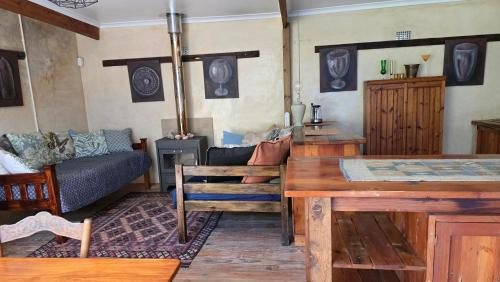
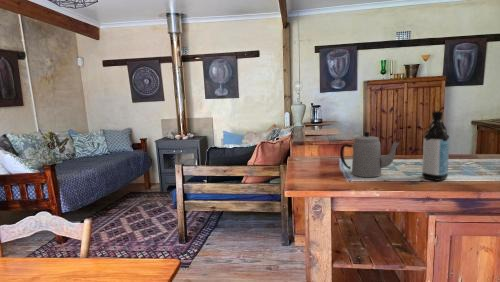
+ water bottle (436, 145)
+ teapot (368, 153)
